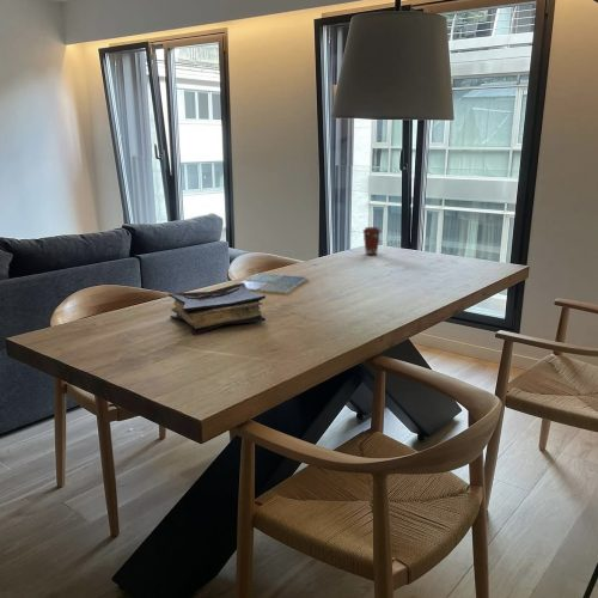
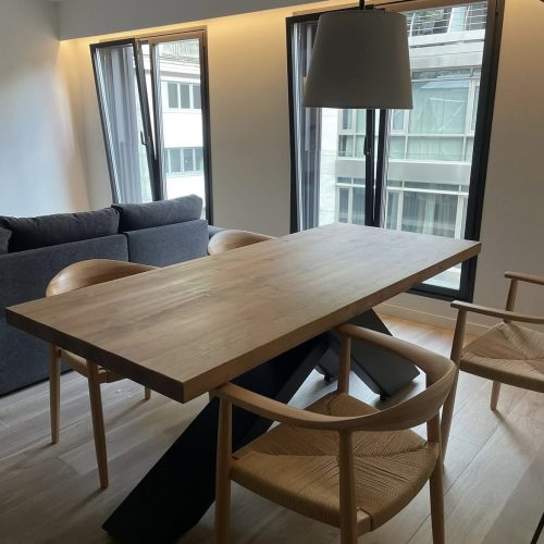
- book (216, 306)
- drink coaster (270, 282)
- coffee cup (371, 240)
